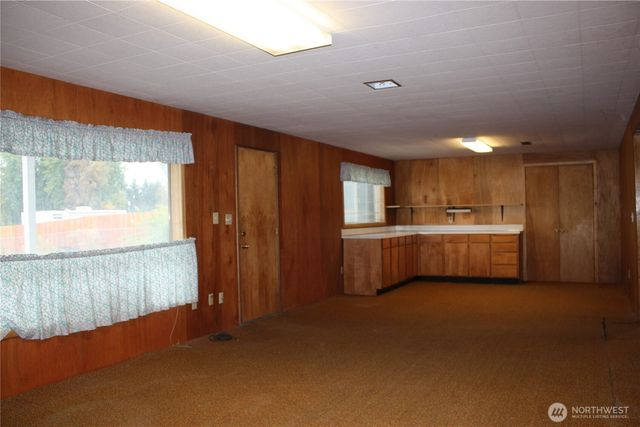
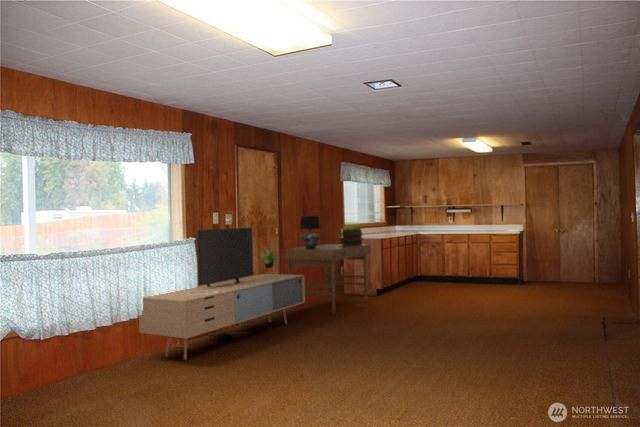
+ media console (230, 283)
+ potted plant (351, 234)
+ desk (330, 276)
+ table lamp (310, 232)
